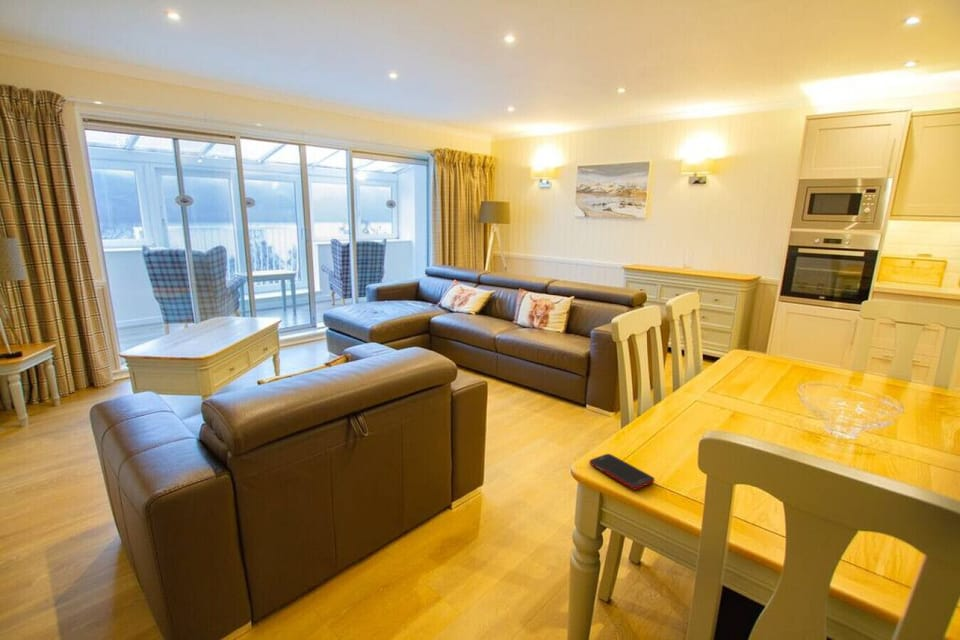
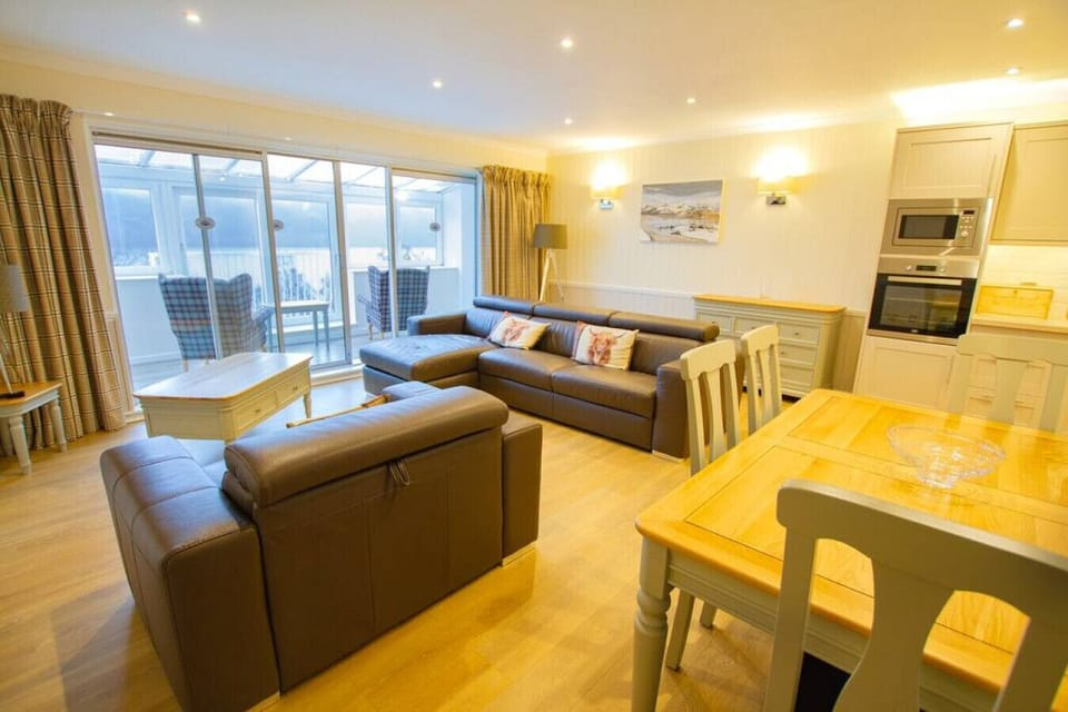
- cell phone (620, 470)
